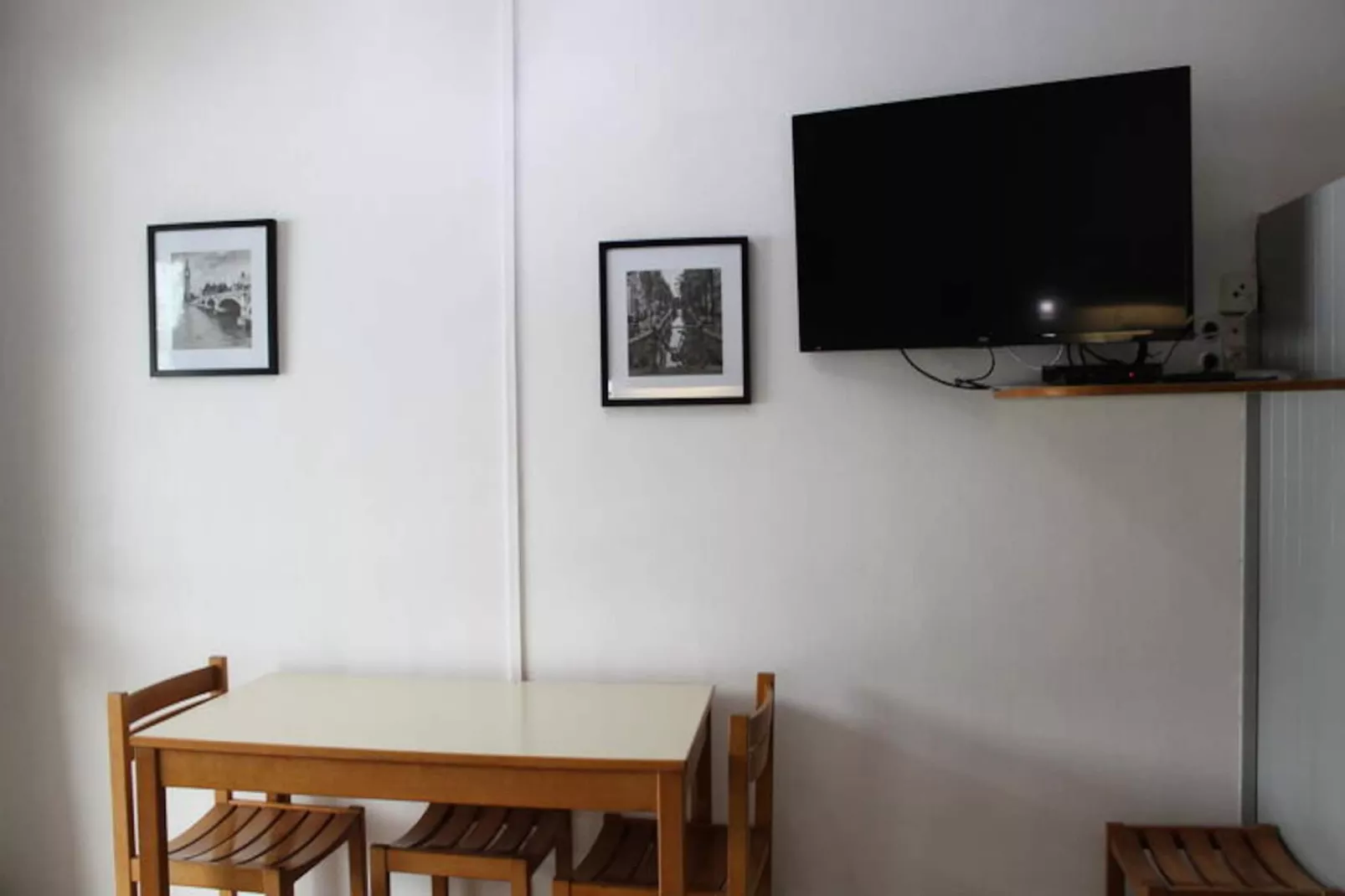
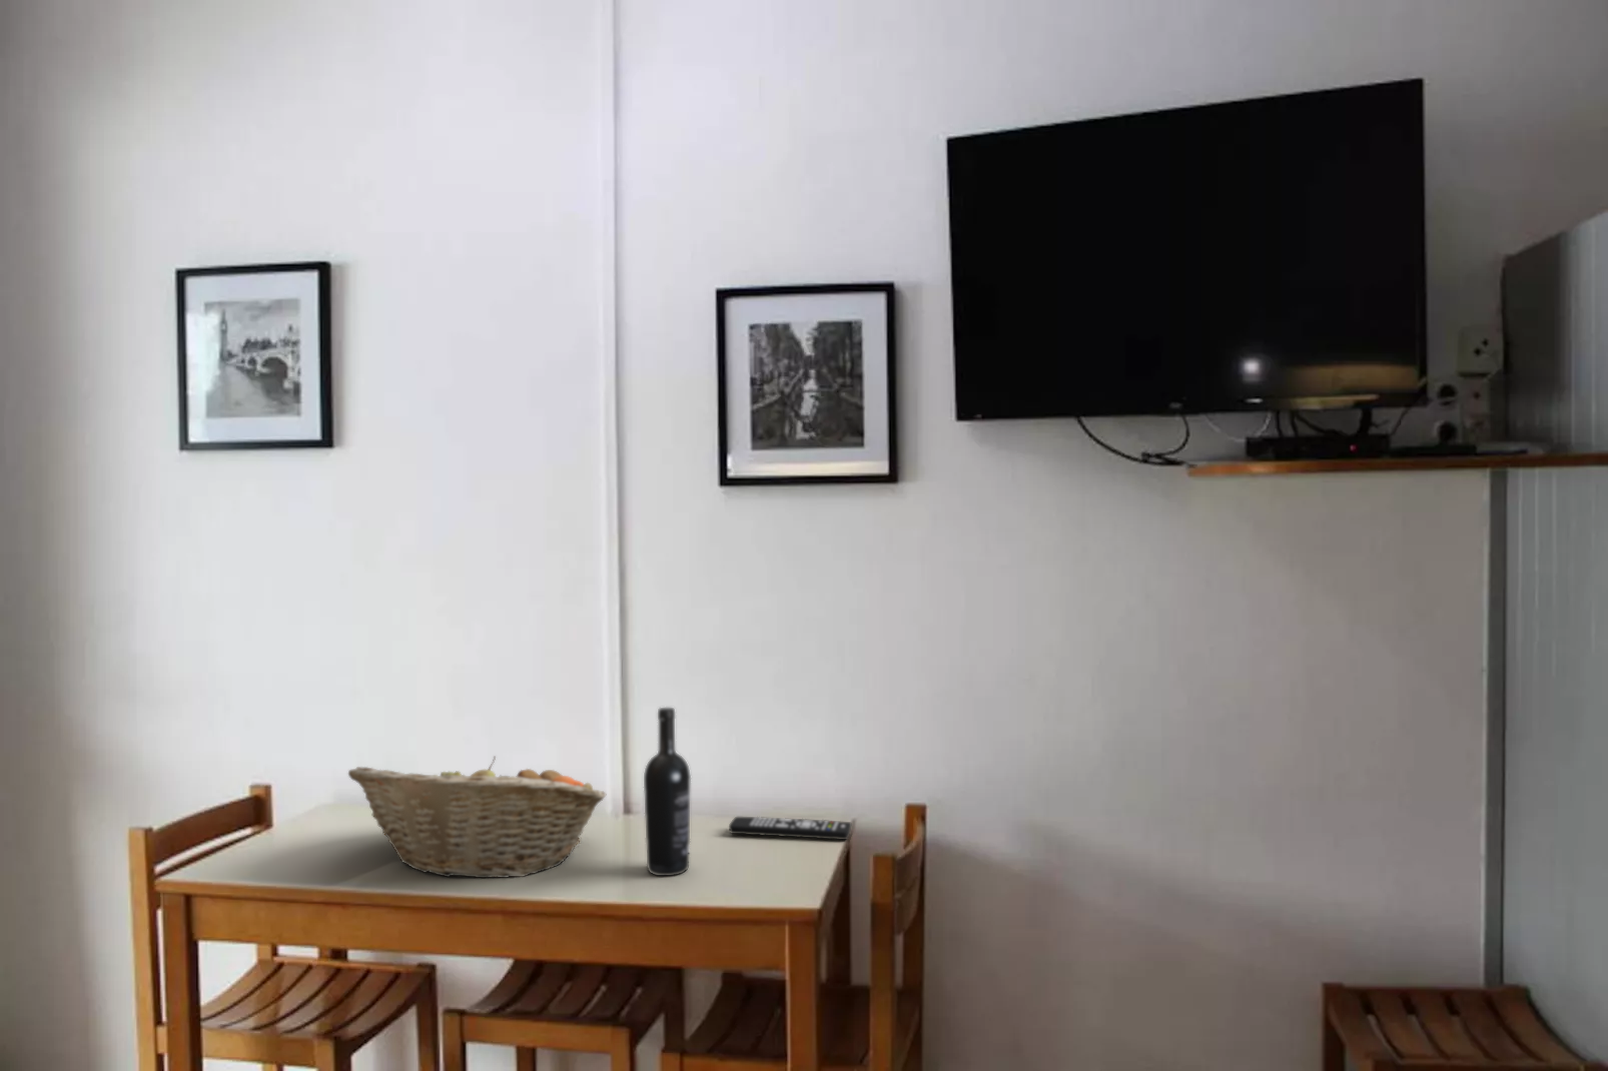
+ wine bottle (667, 789)
+ remote control (790, 828)
+ fruit basket (478, 803)
